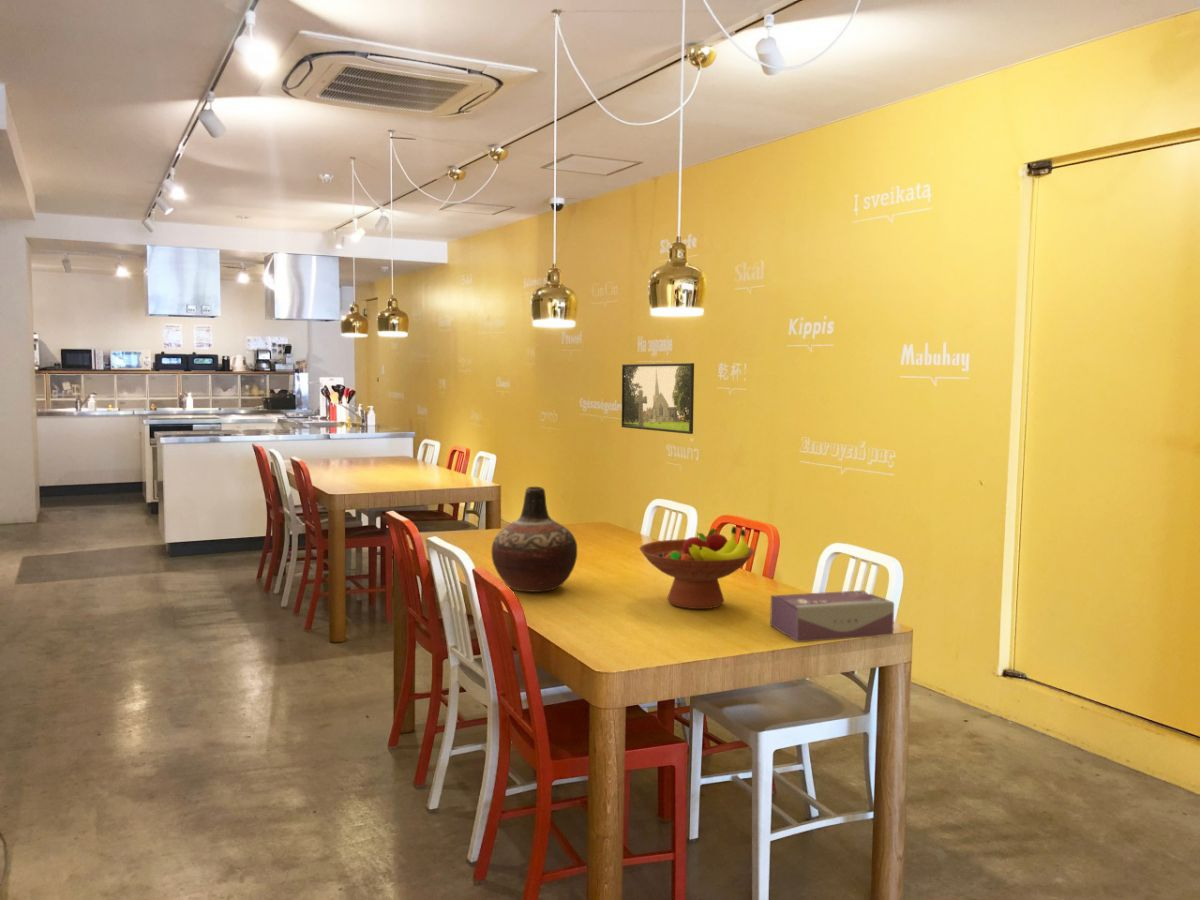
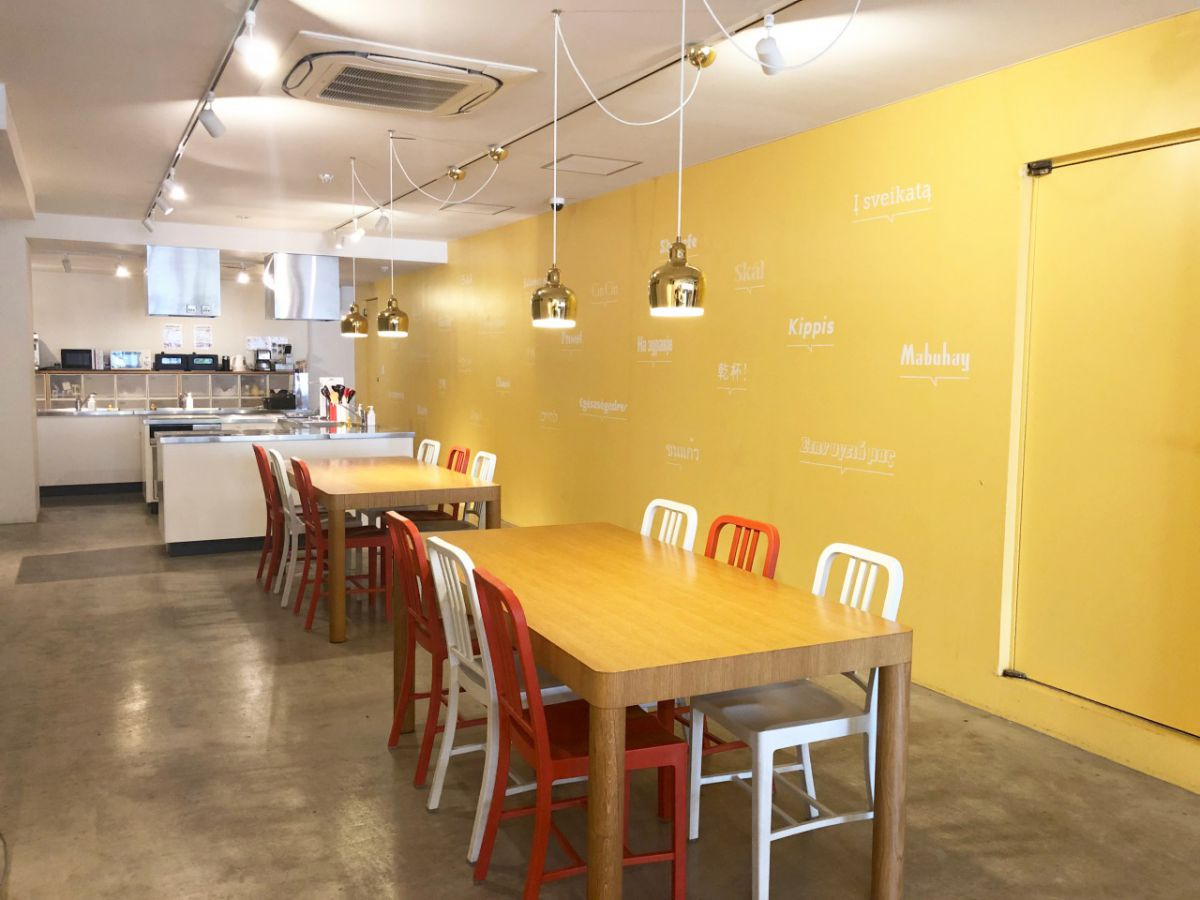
- fruit bowl (696, 565)
- tissue box (830, 613)
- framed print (655, 397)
- vase (534, 537)
